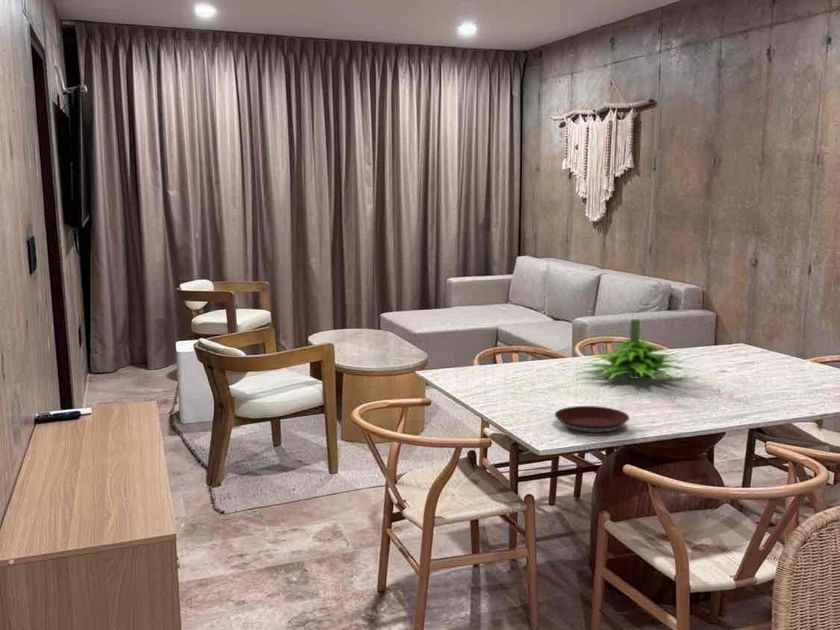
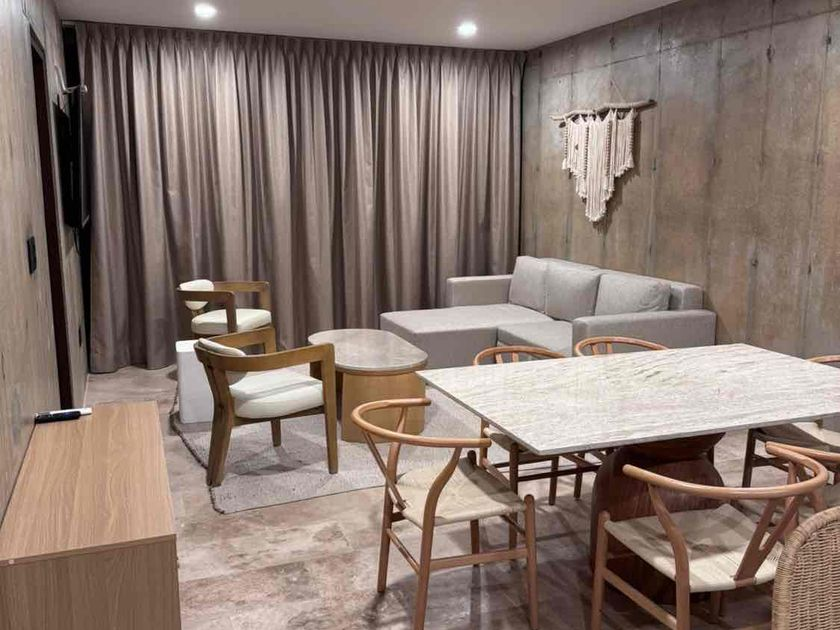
- plate (591, 420)
- plant (635, 348)
